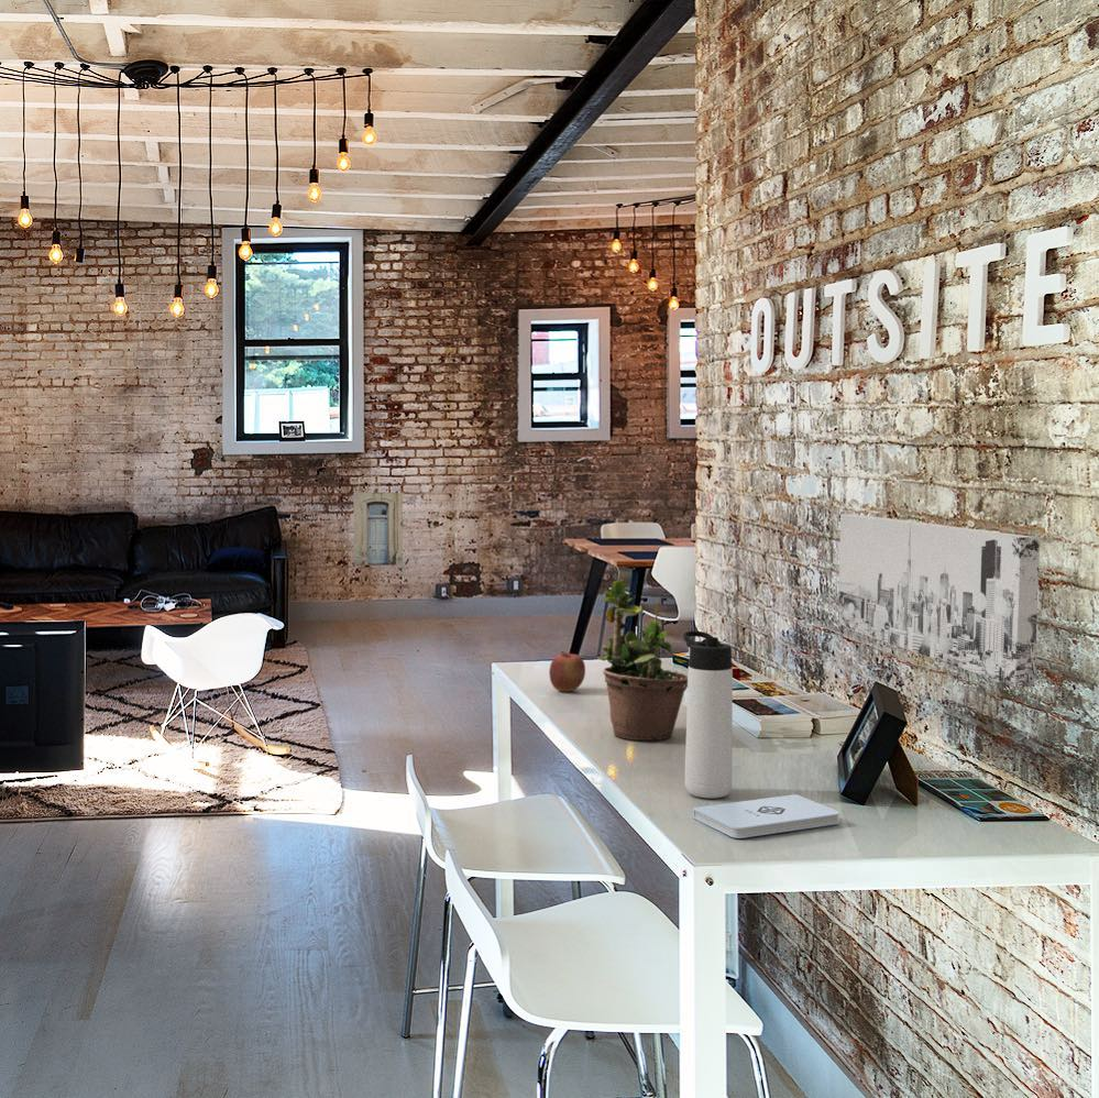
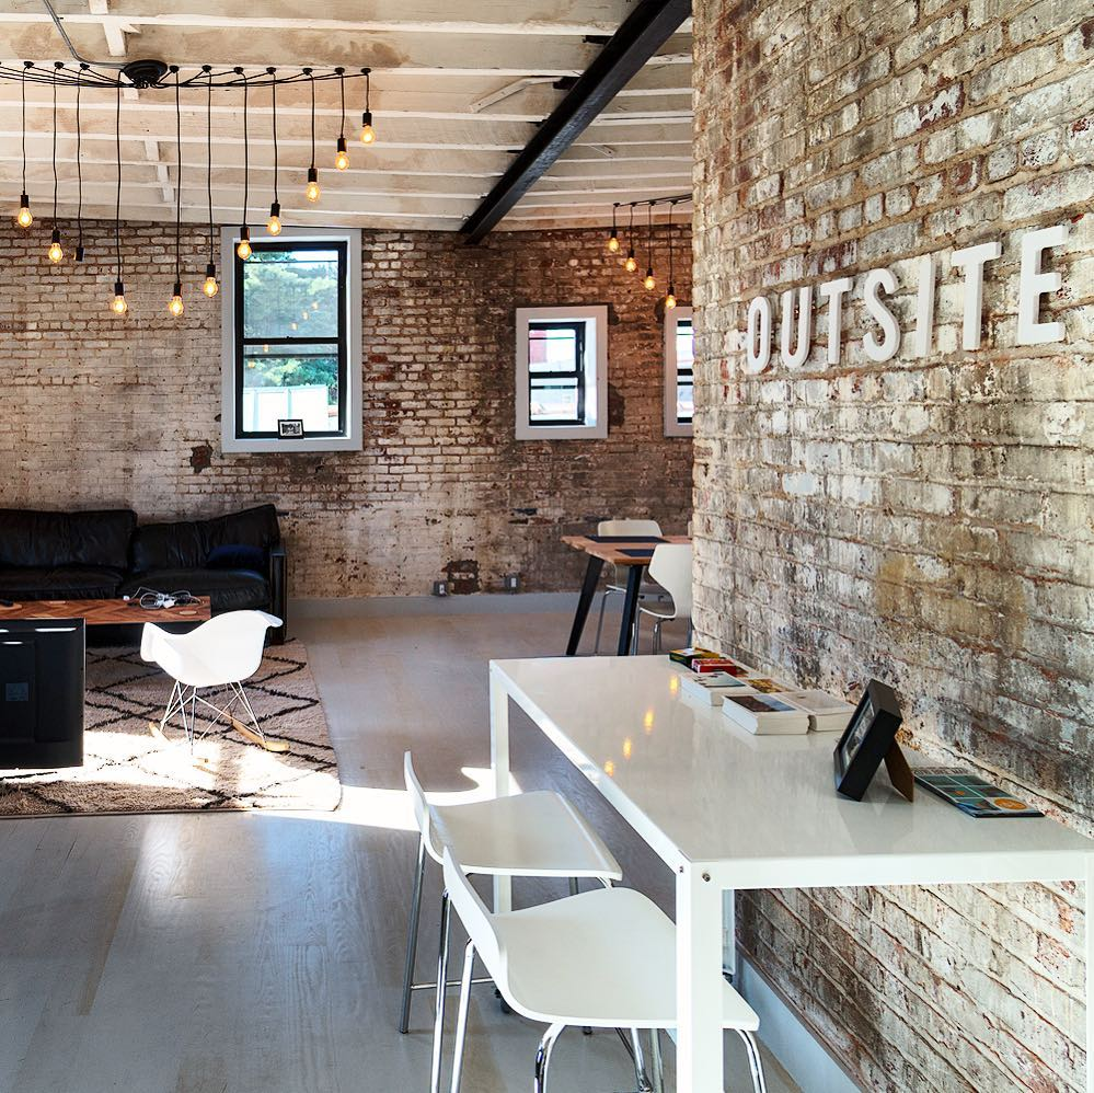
- wall art (377, 528)
- potted plant (646, 651)
- wall art (923, 588)
- notepad (767, 815)
- thermos bottle (704, 713)
- apple (567, 670)
